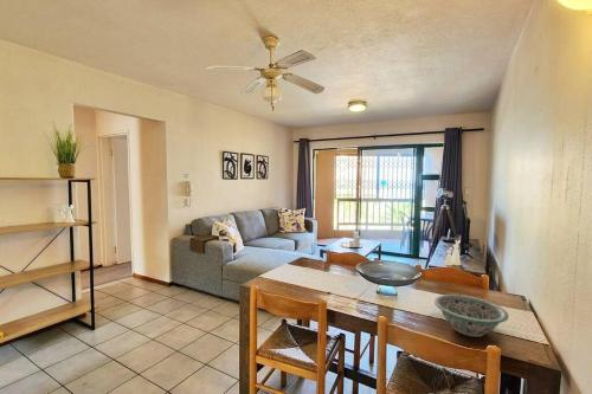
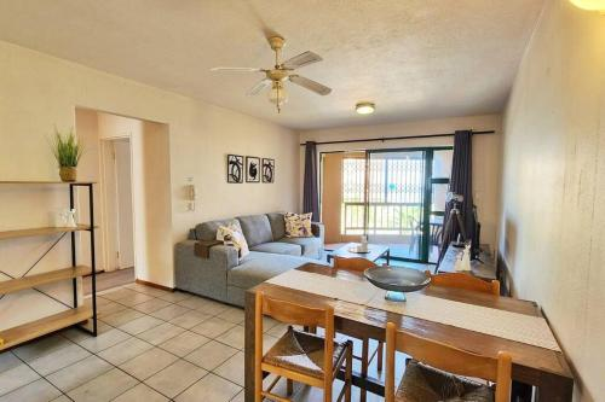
- decorative bowl (469, 317)
